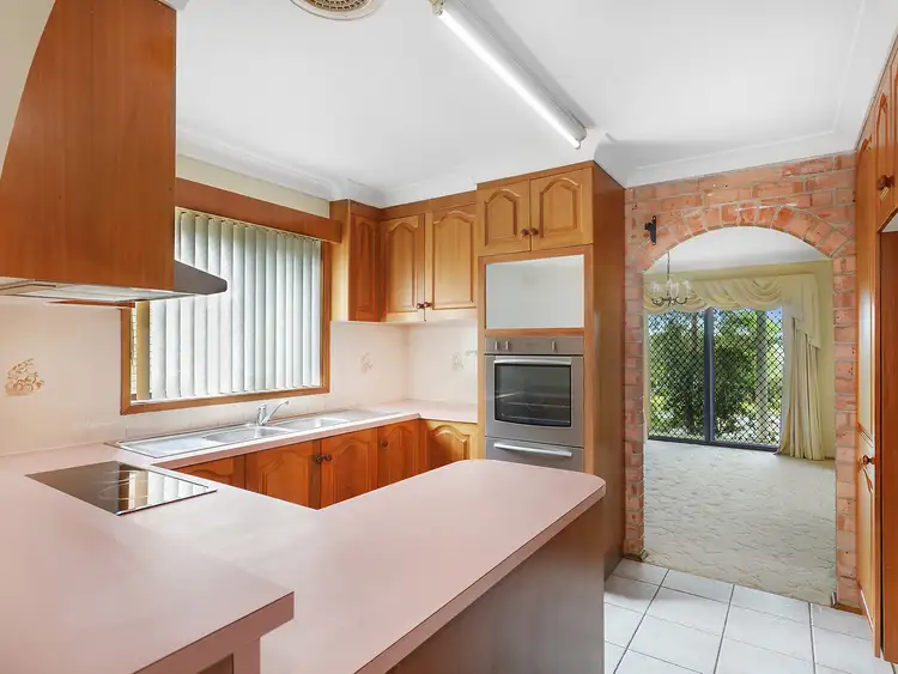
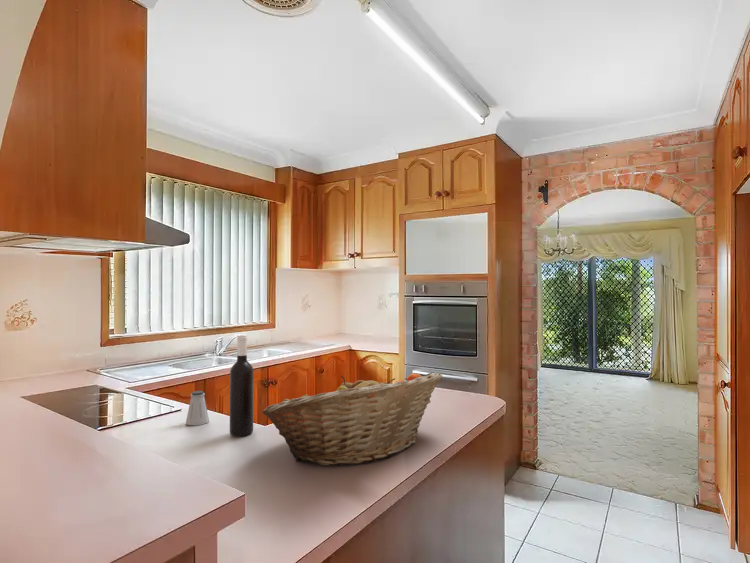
+ wine bottle (241, 383)
+ fruit basket (357, 407)
+ saltshaker (197, 407)
